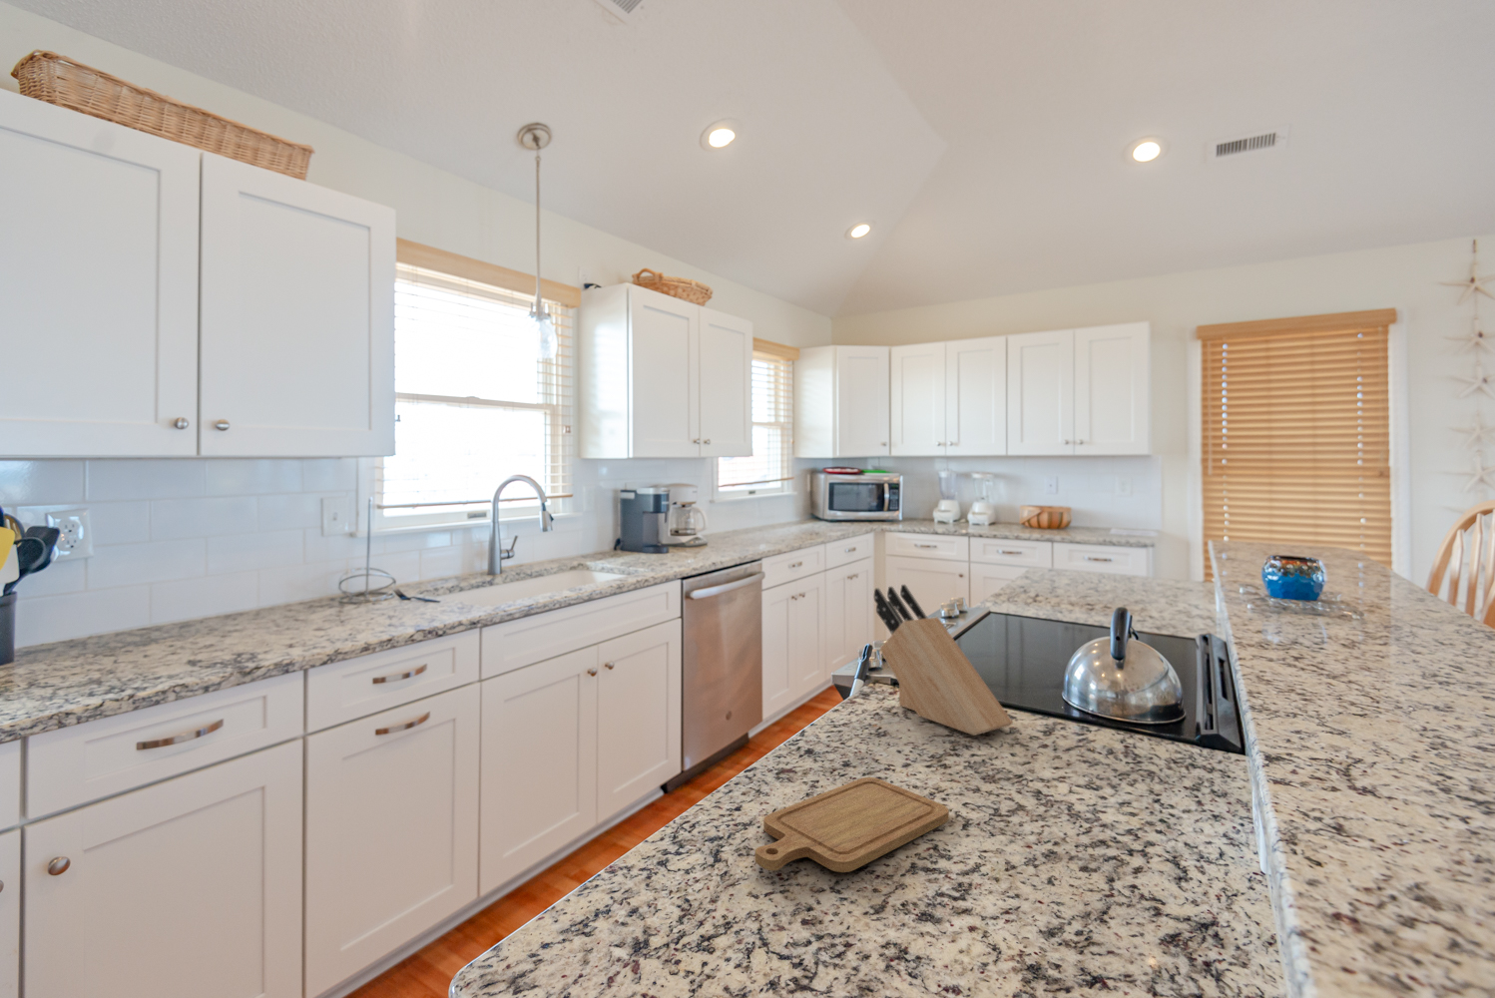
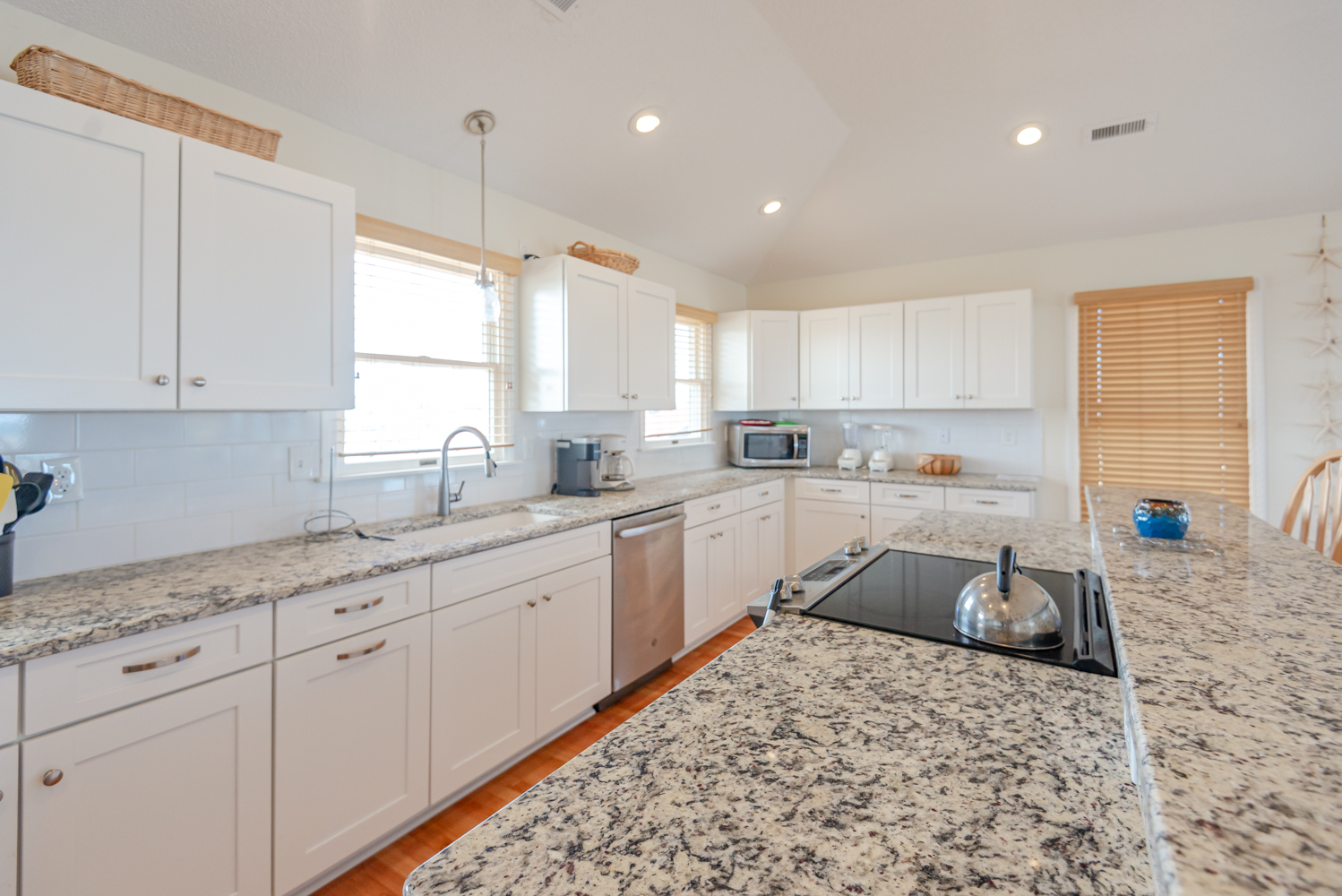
- chopping board (842, 824)
- knife block (934, 650)
